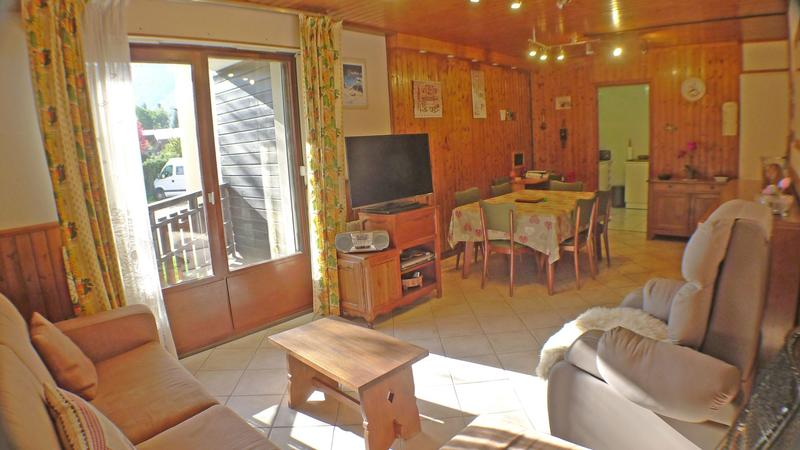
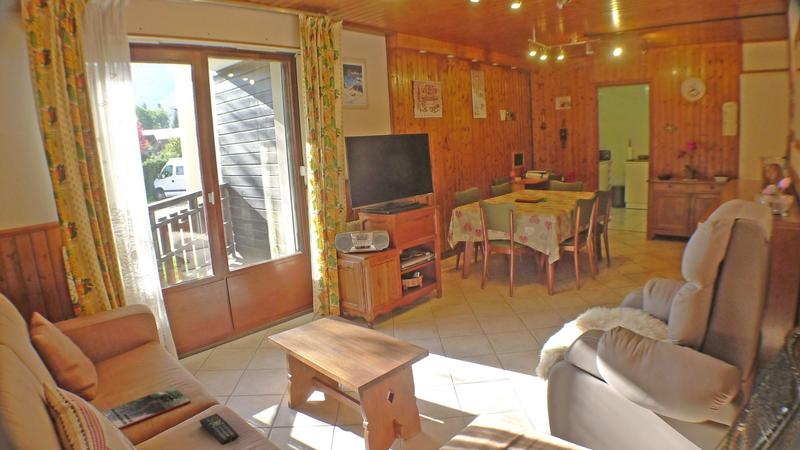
+ magazine (146, 406)
+ remote control (218, 428)
